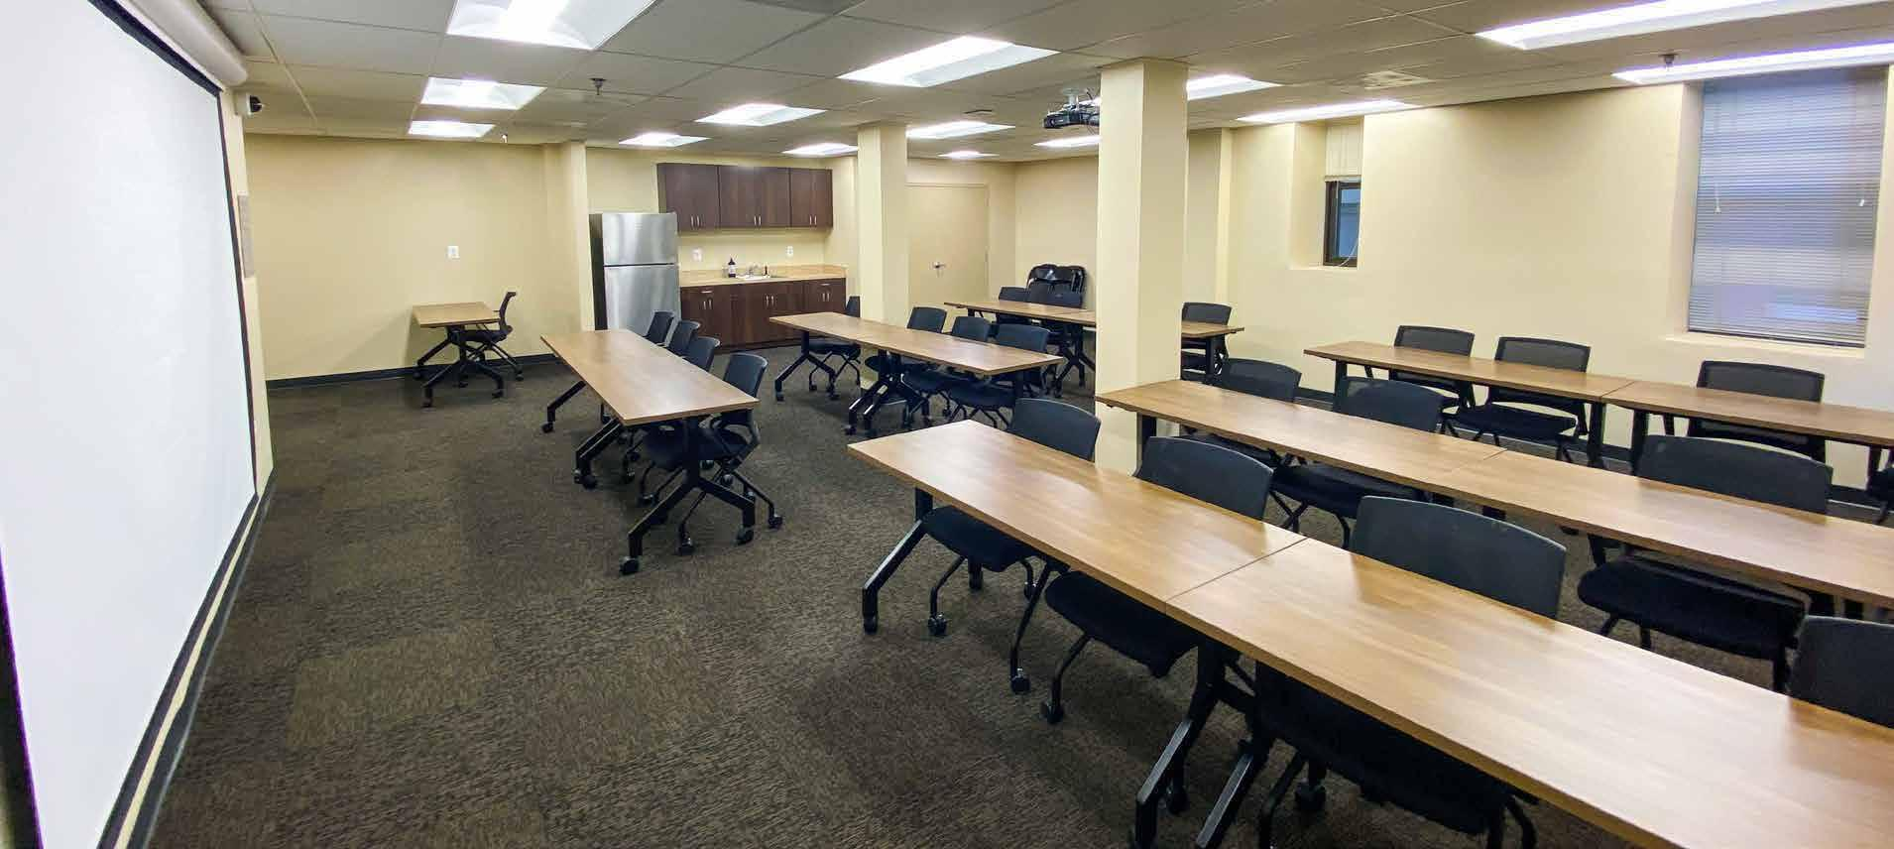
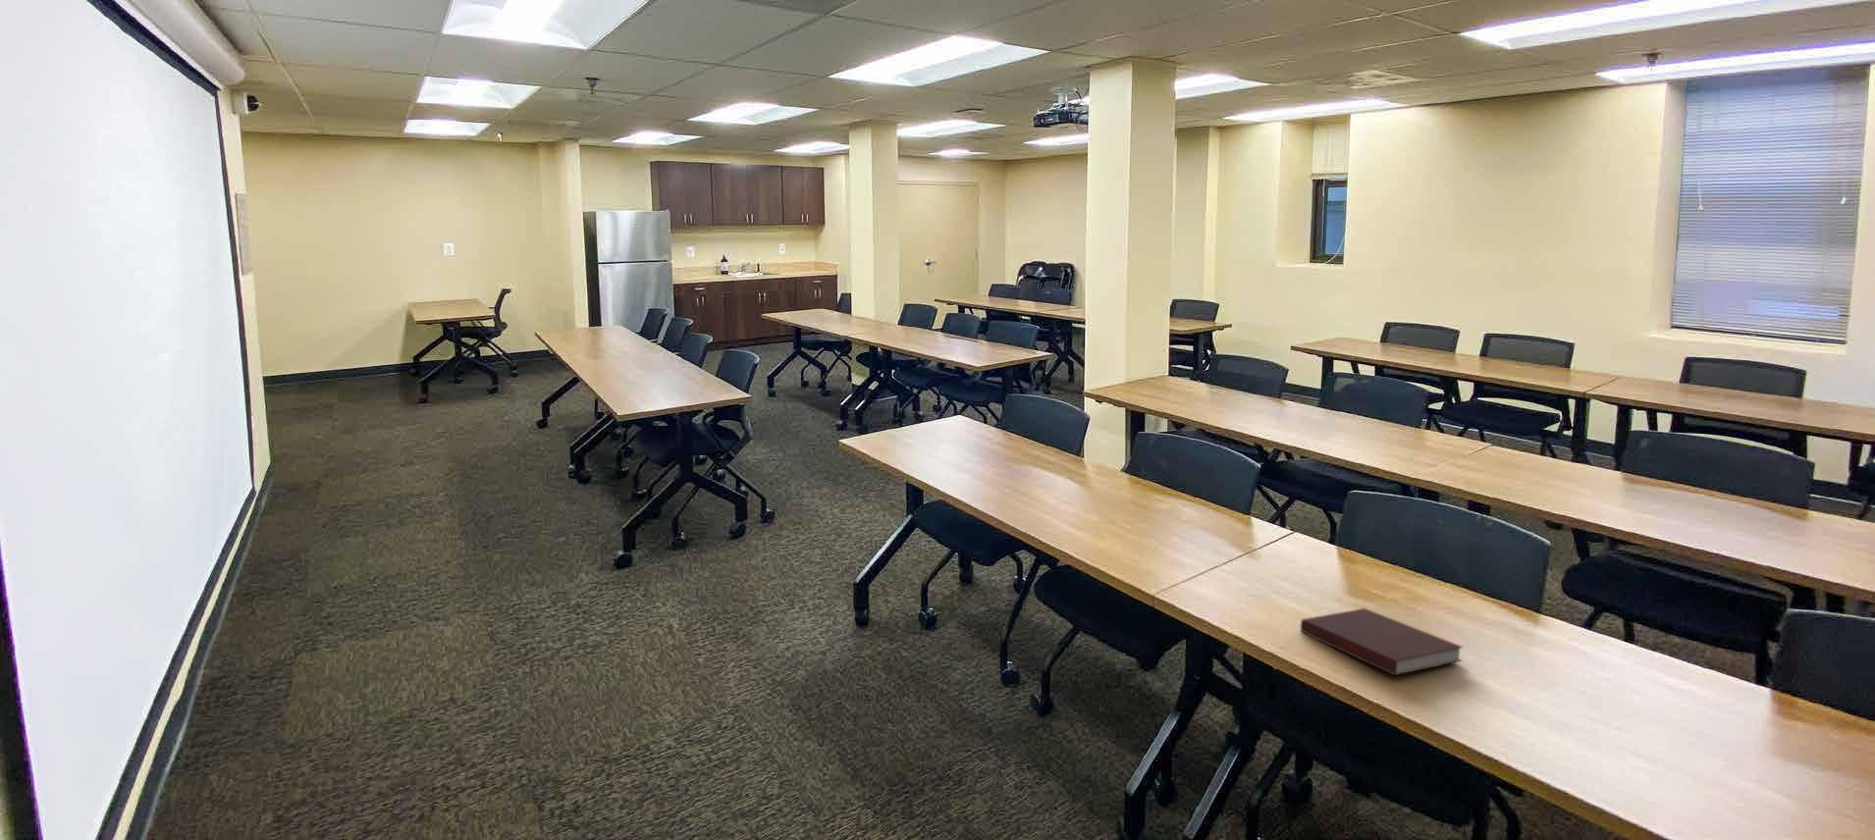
+ notebook (1379, 639)
